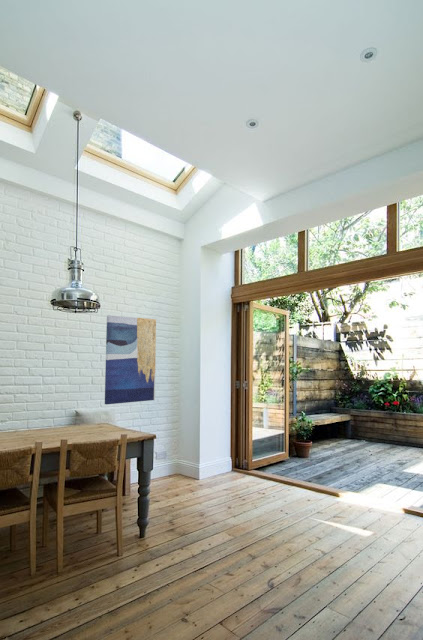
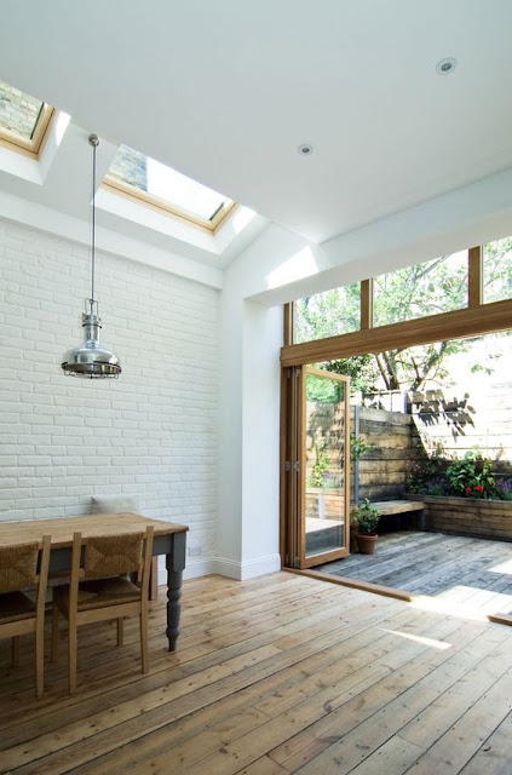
- wall art (131, 359)
